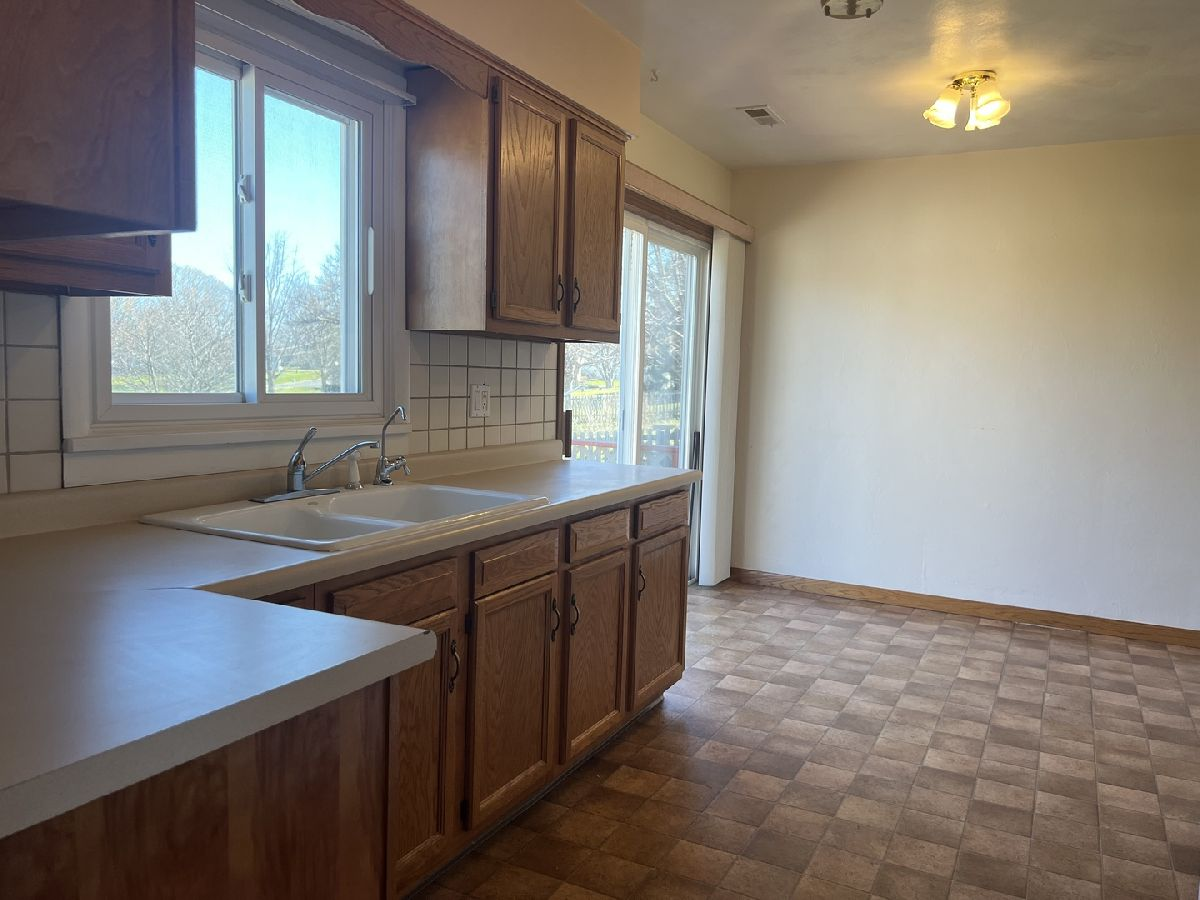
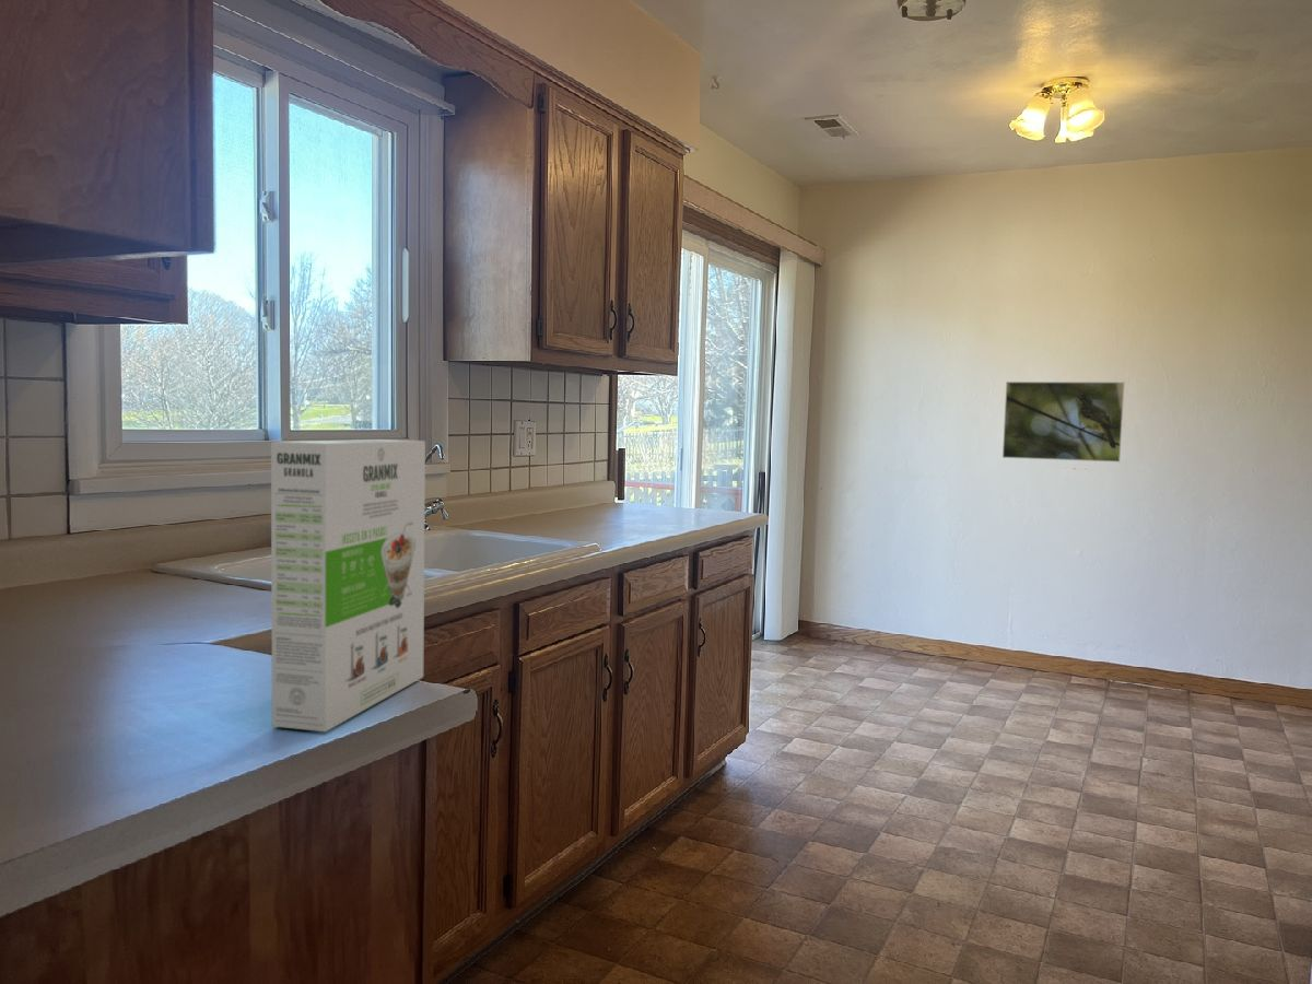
+ cereal box (354, 571)
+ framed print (1062, 421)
